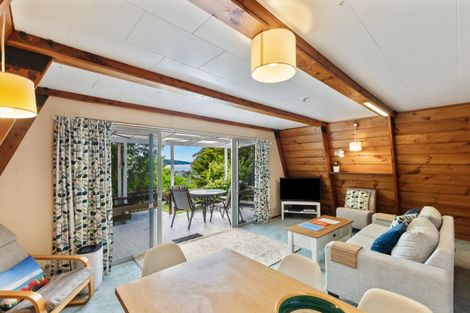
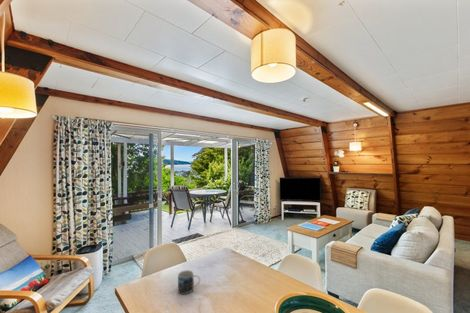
+ mug (189, 282)
